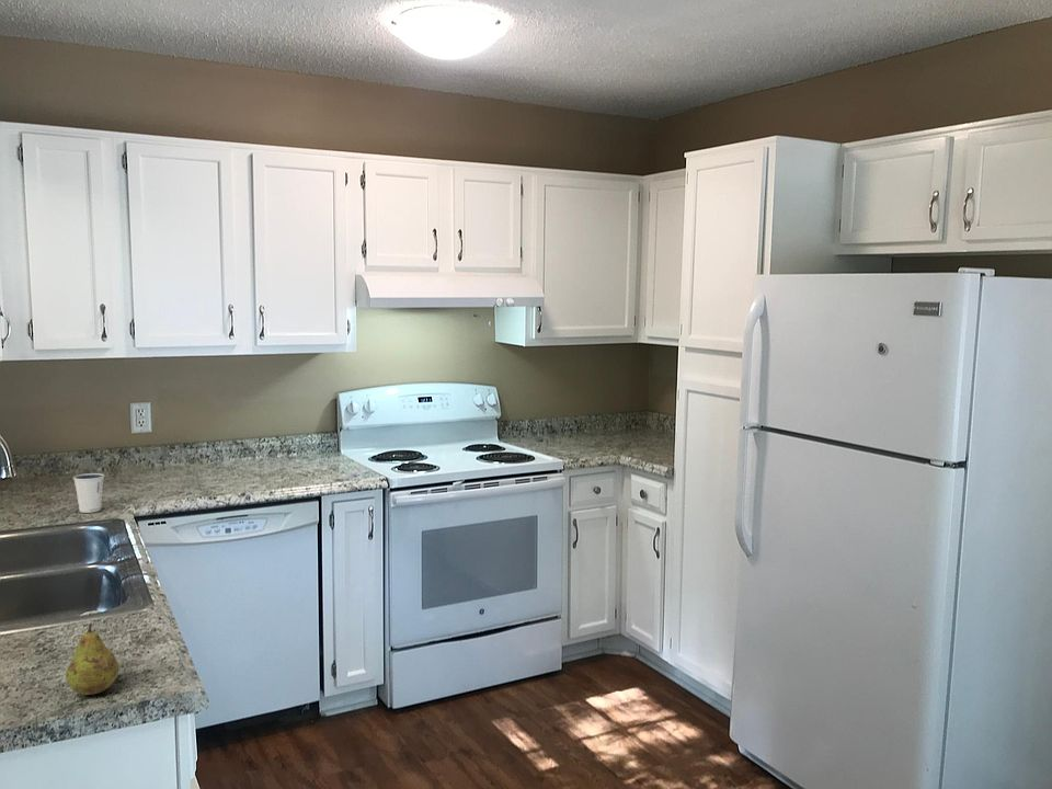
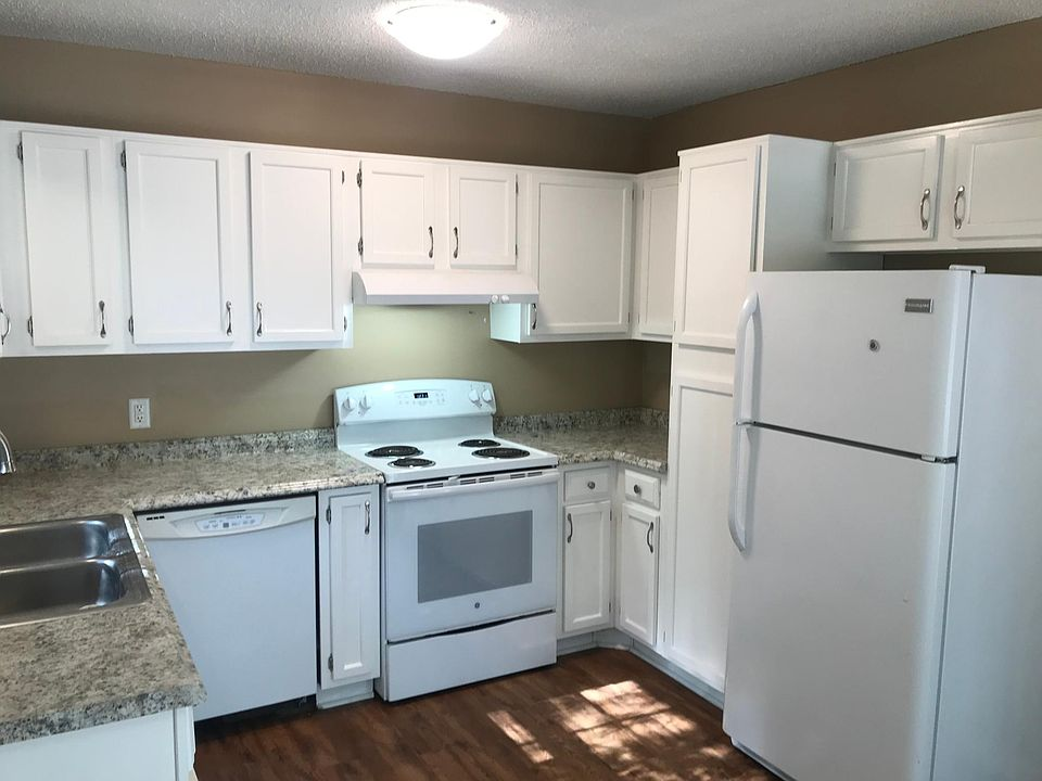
- dixie cup (89, 493)
- fruit (92, 660)
